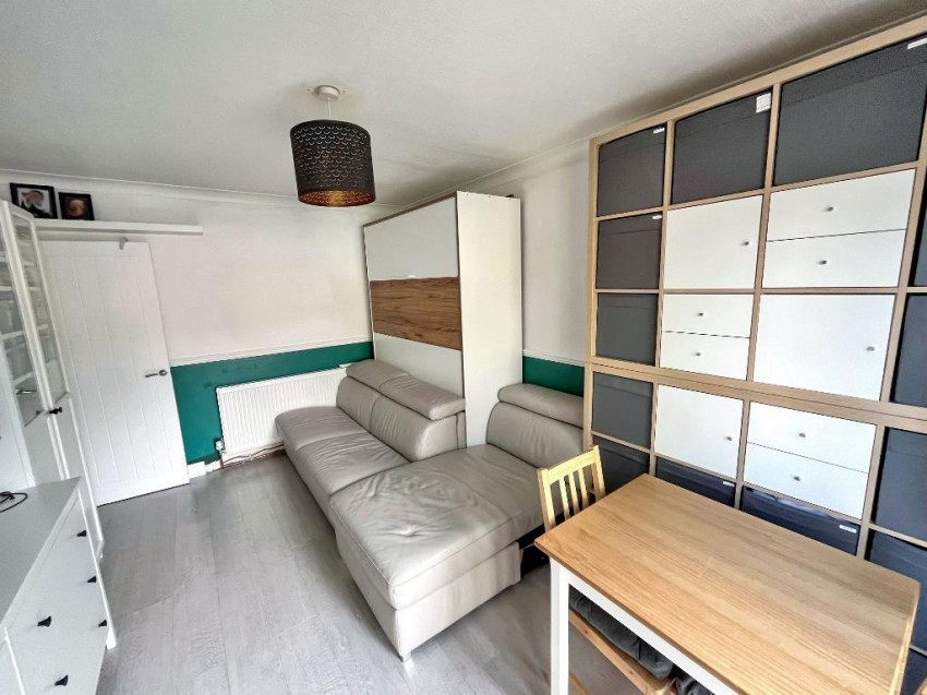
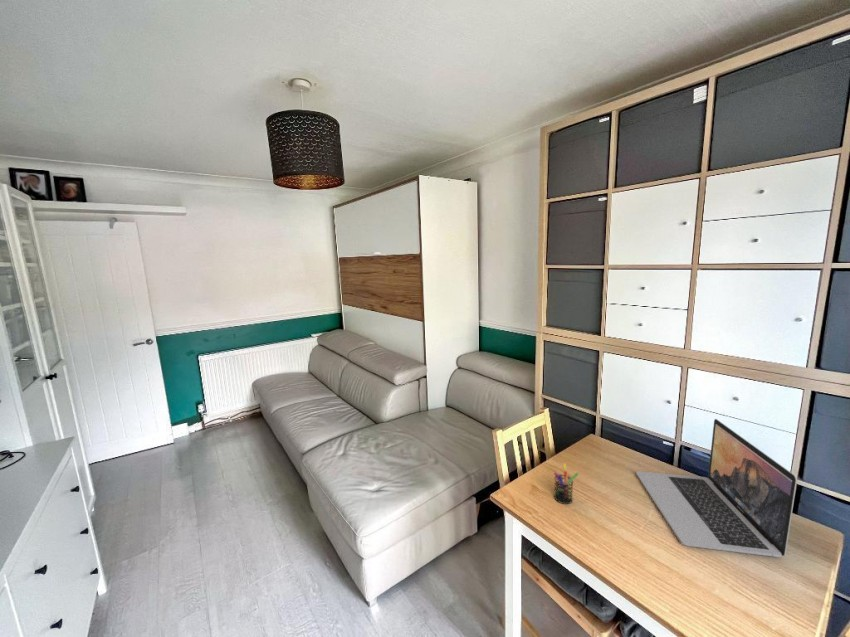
+ pen holder (566, 483)
+ laptop (701, 477)
